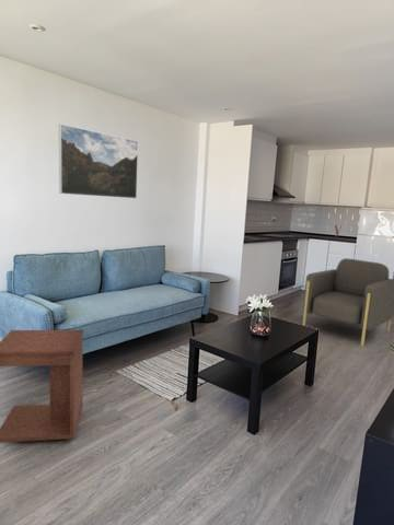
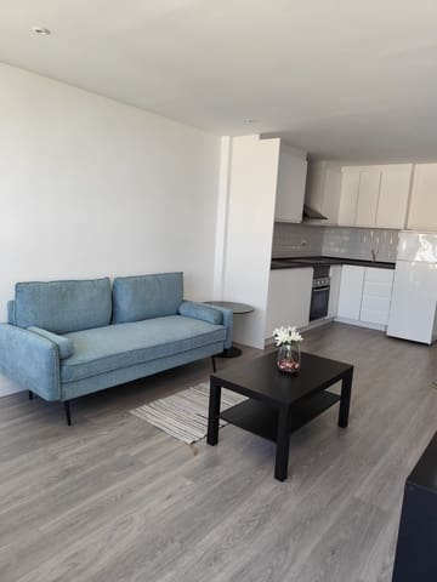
- armchair (349, 296)
- side table (50, 384)
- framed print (102, 165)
